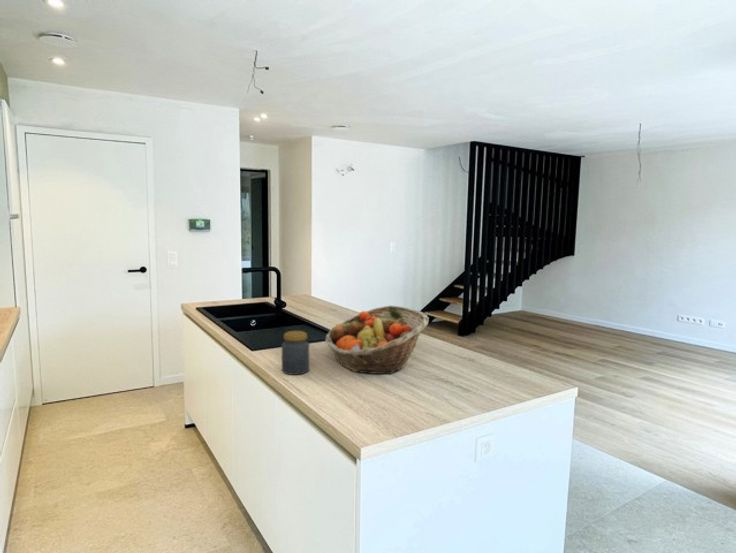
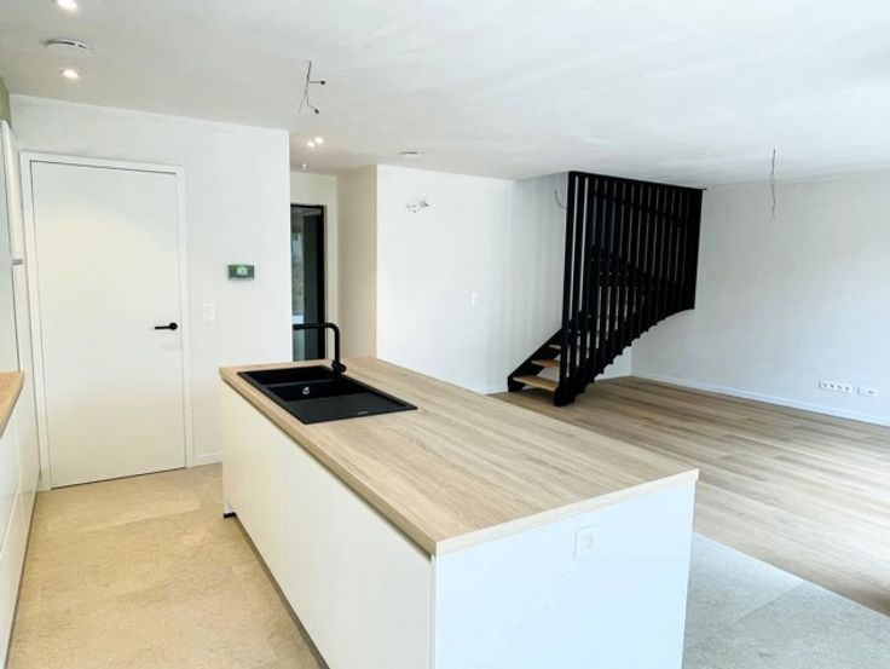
- fruit basket (376, 336)
- jar (295, 352)
